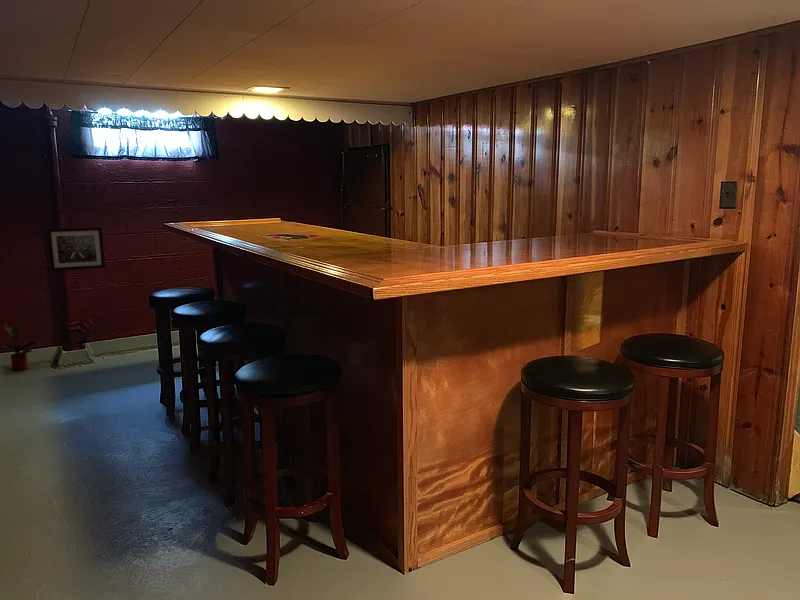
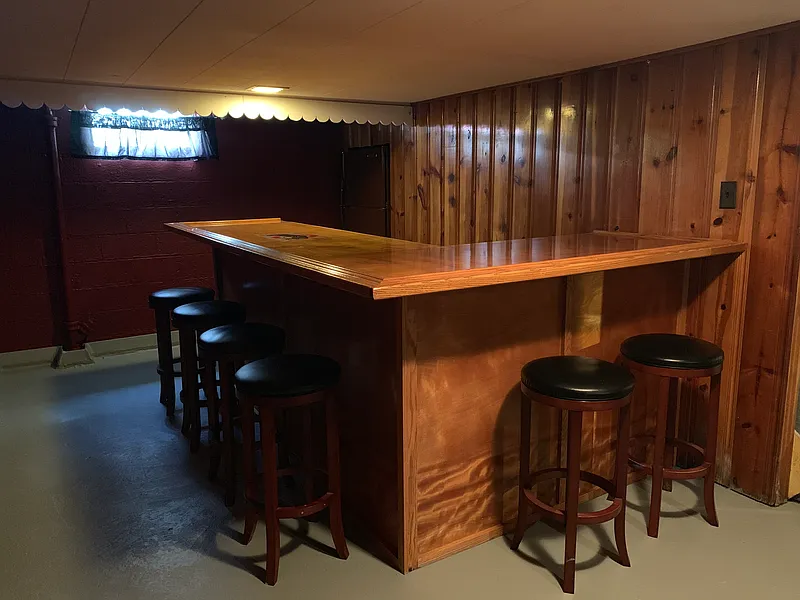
- wall art (76, 248)
- potted plant (18, 347)
